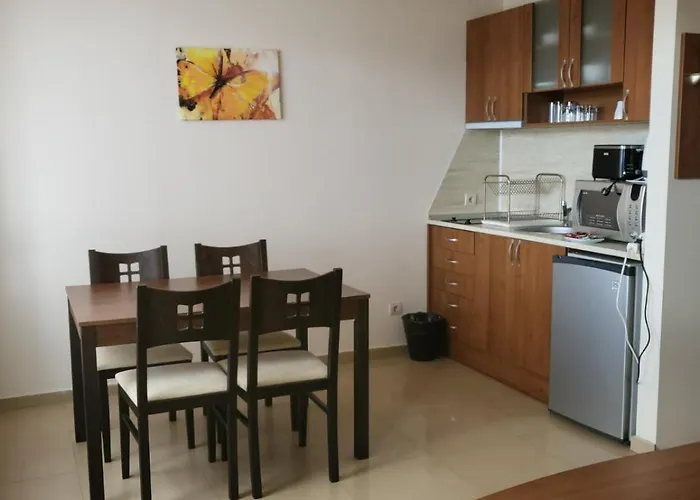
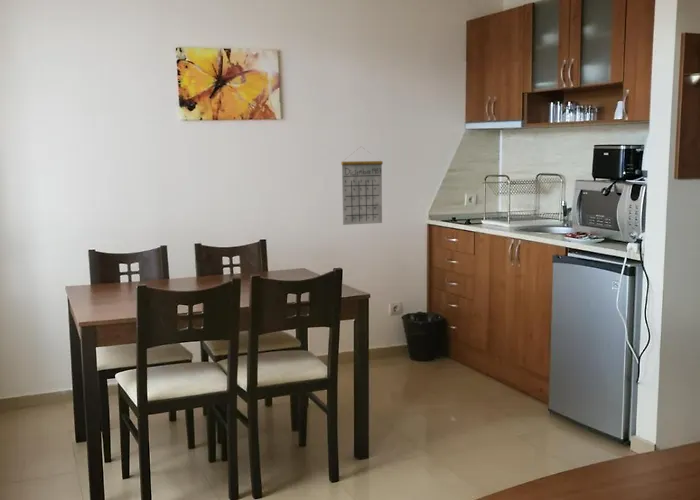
+ calendar (362, 185)
